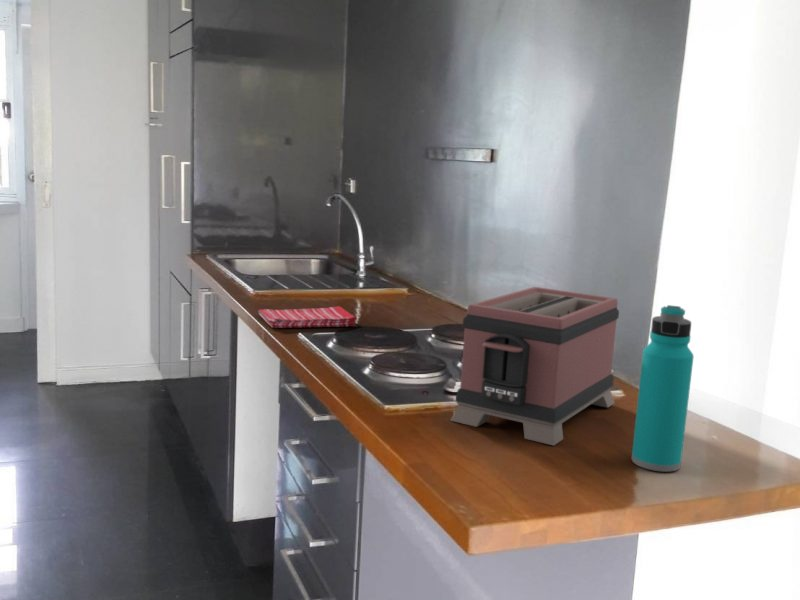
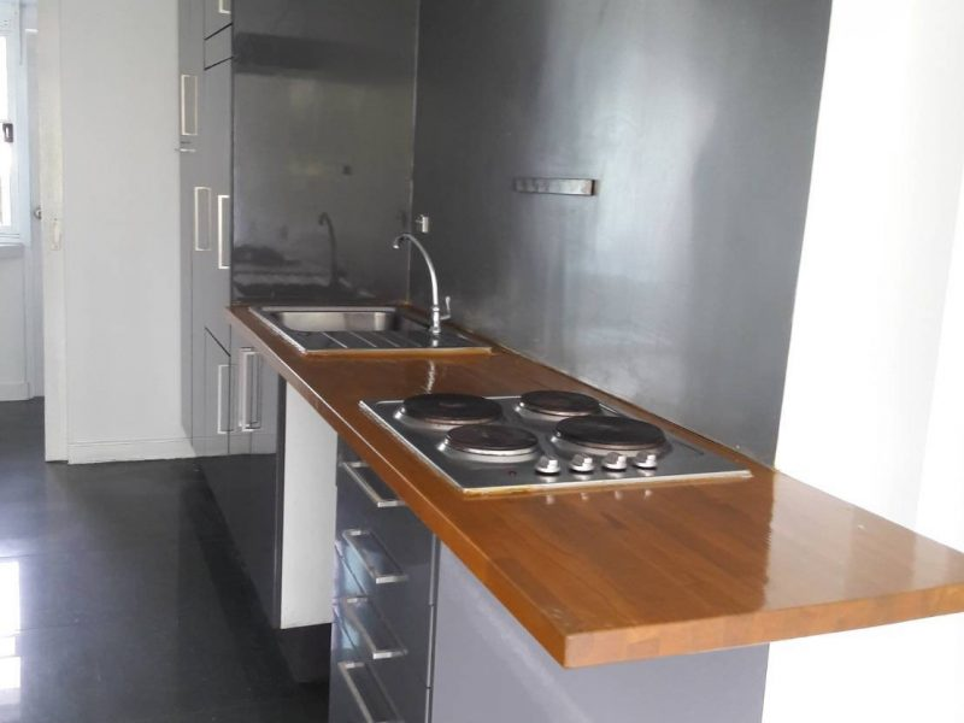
- water bottle (664, 386)
- dish towel (307, 316)
- toaster (538, 358)
